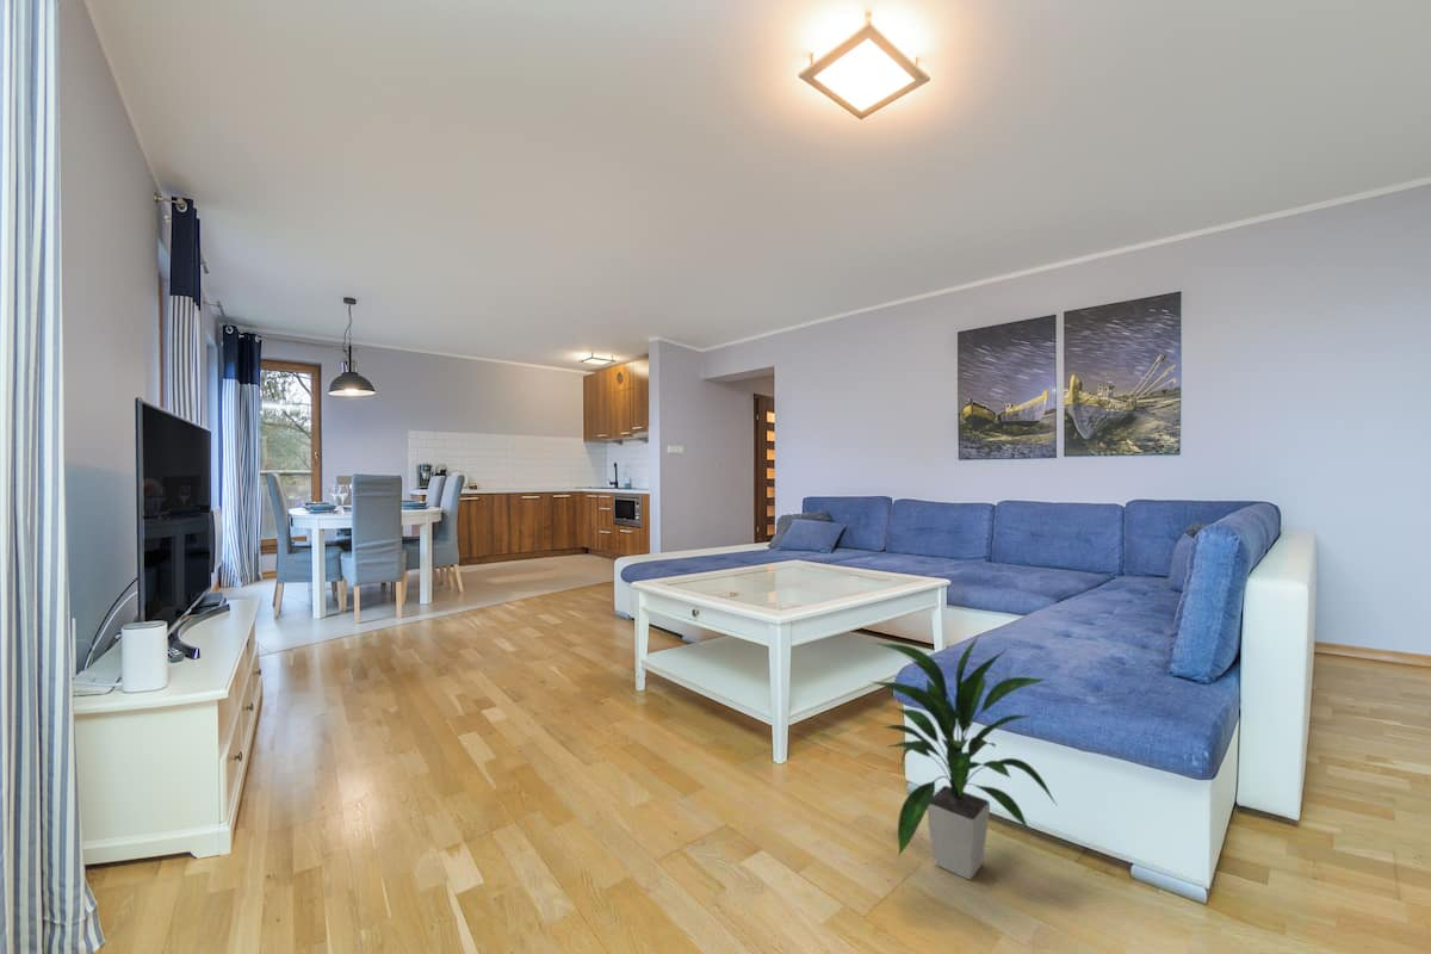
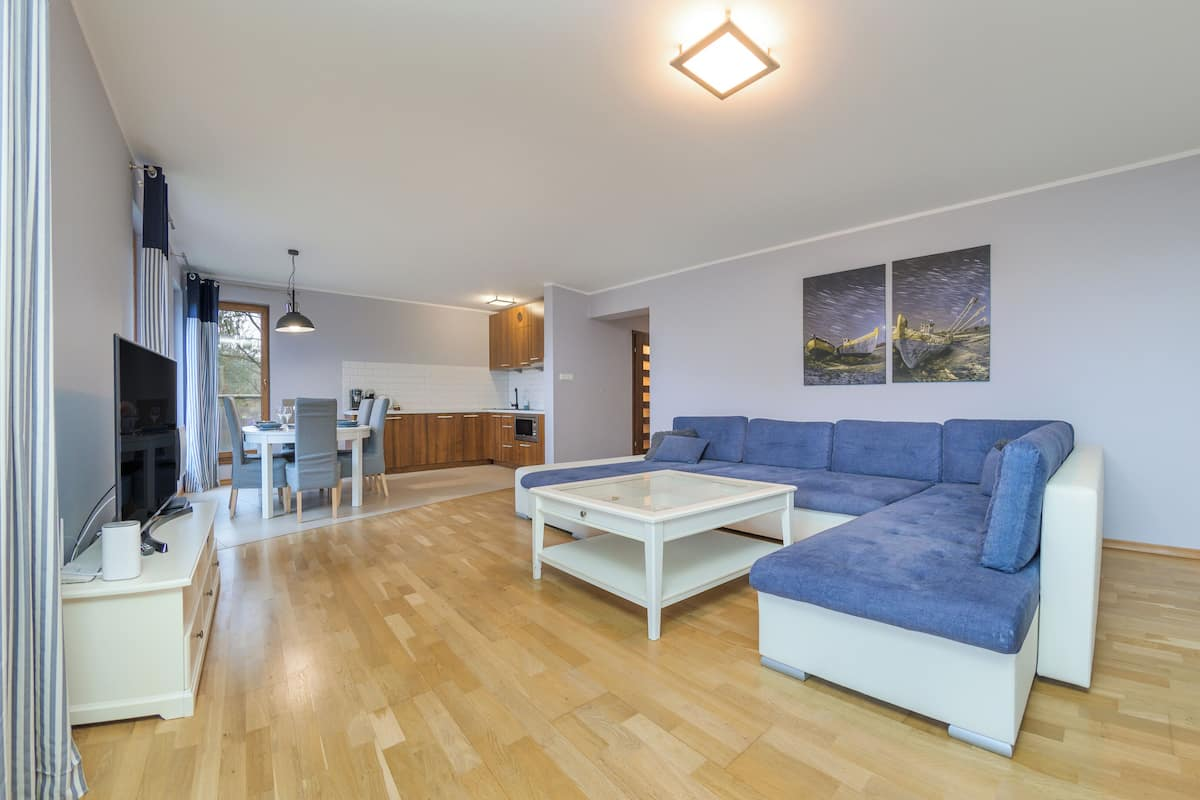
- indoor plant (949, 748)
